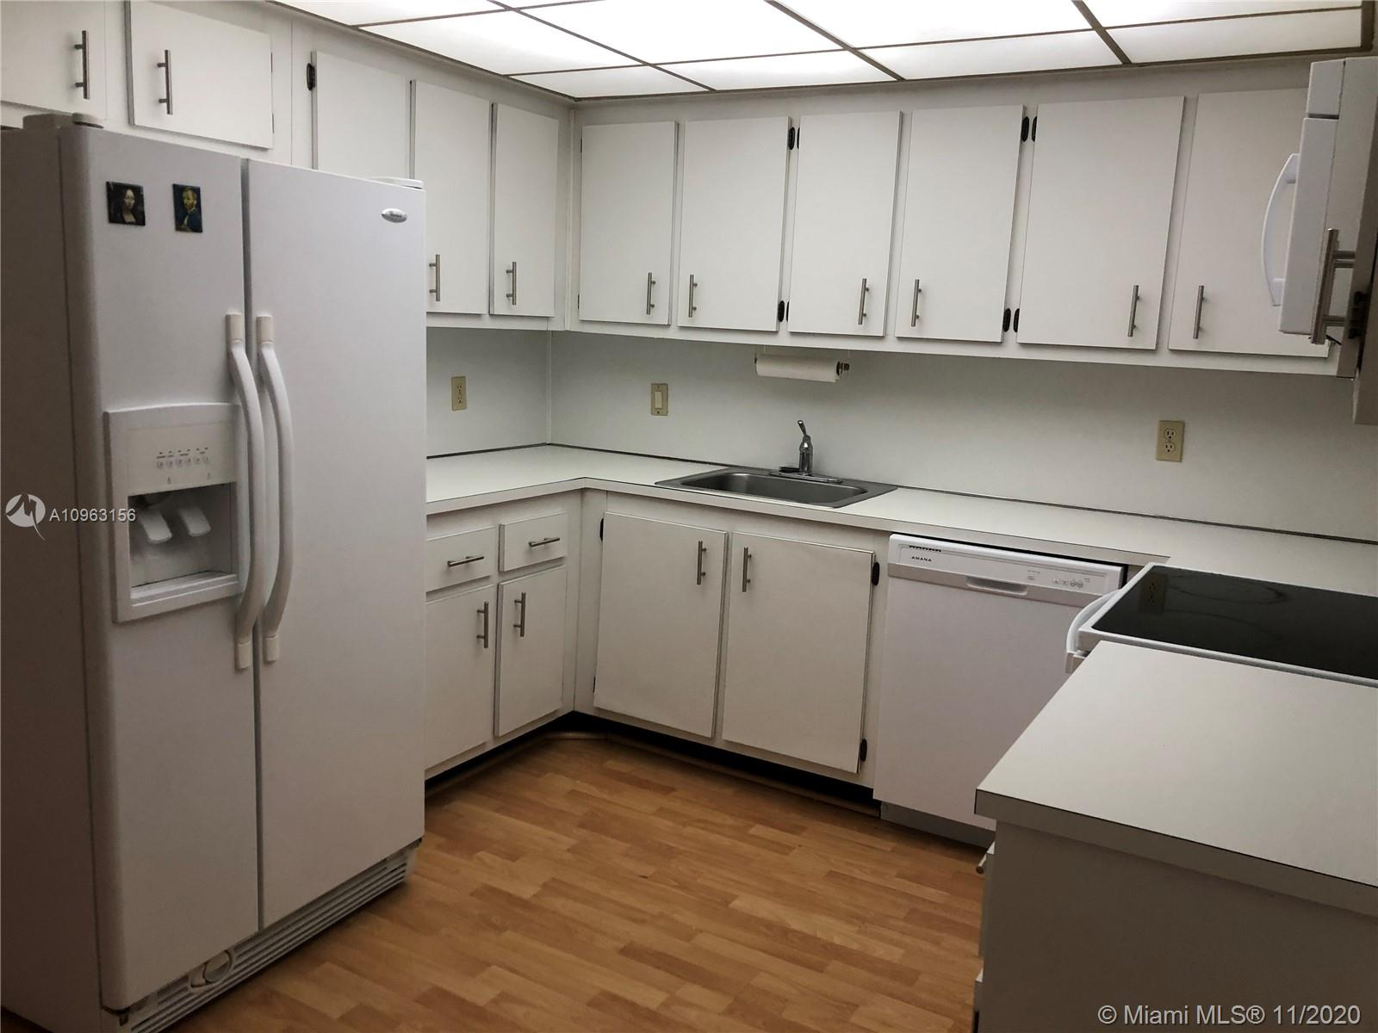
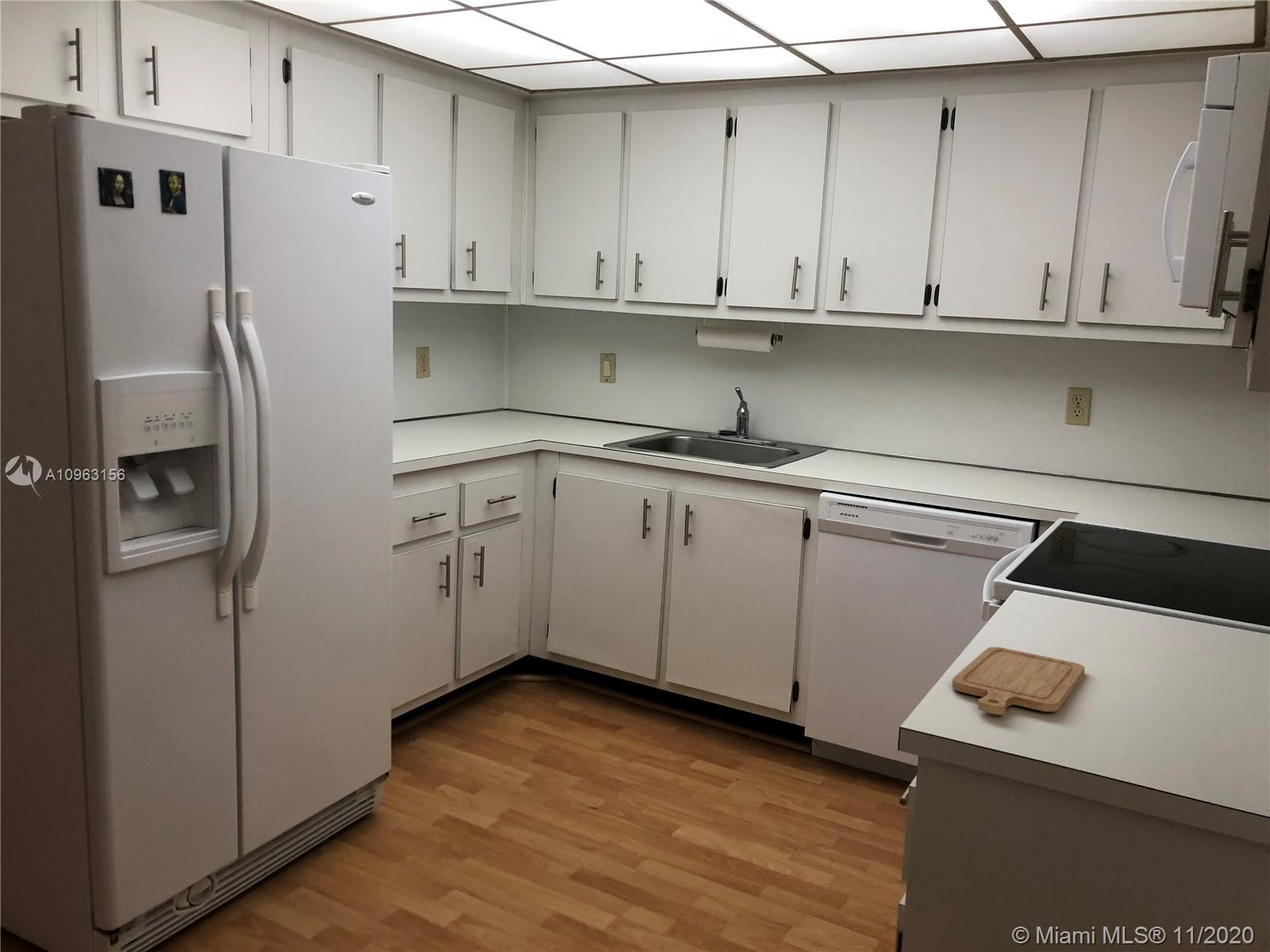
+ chopping board (1015, 681)
